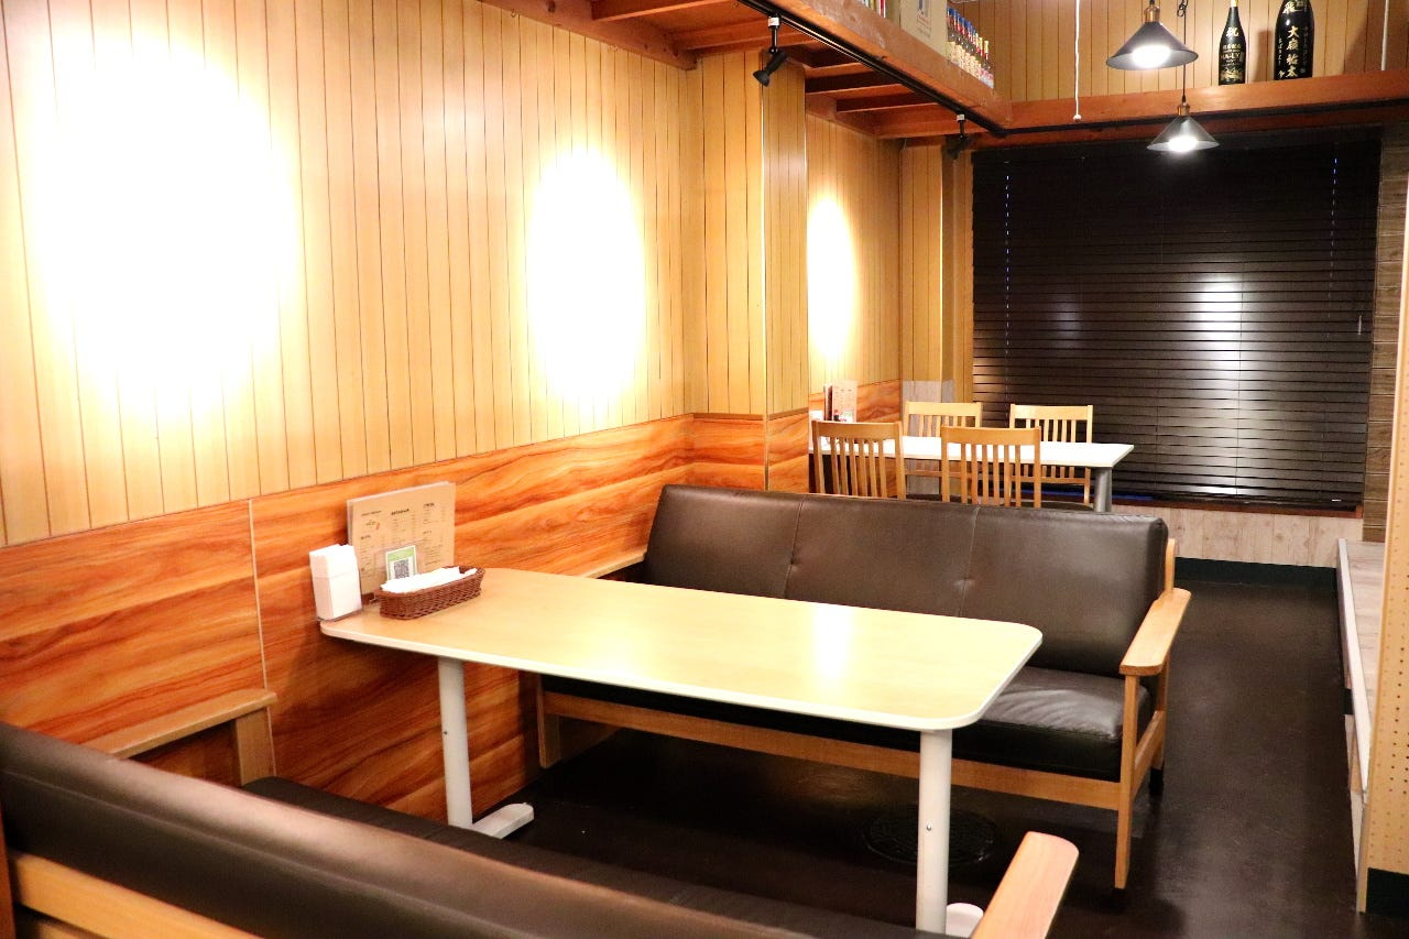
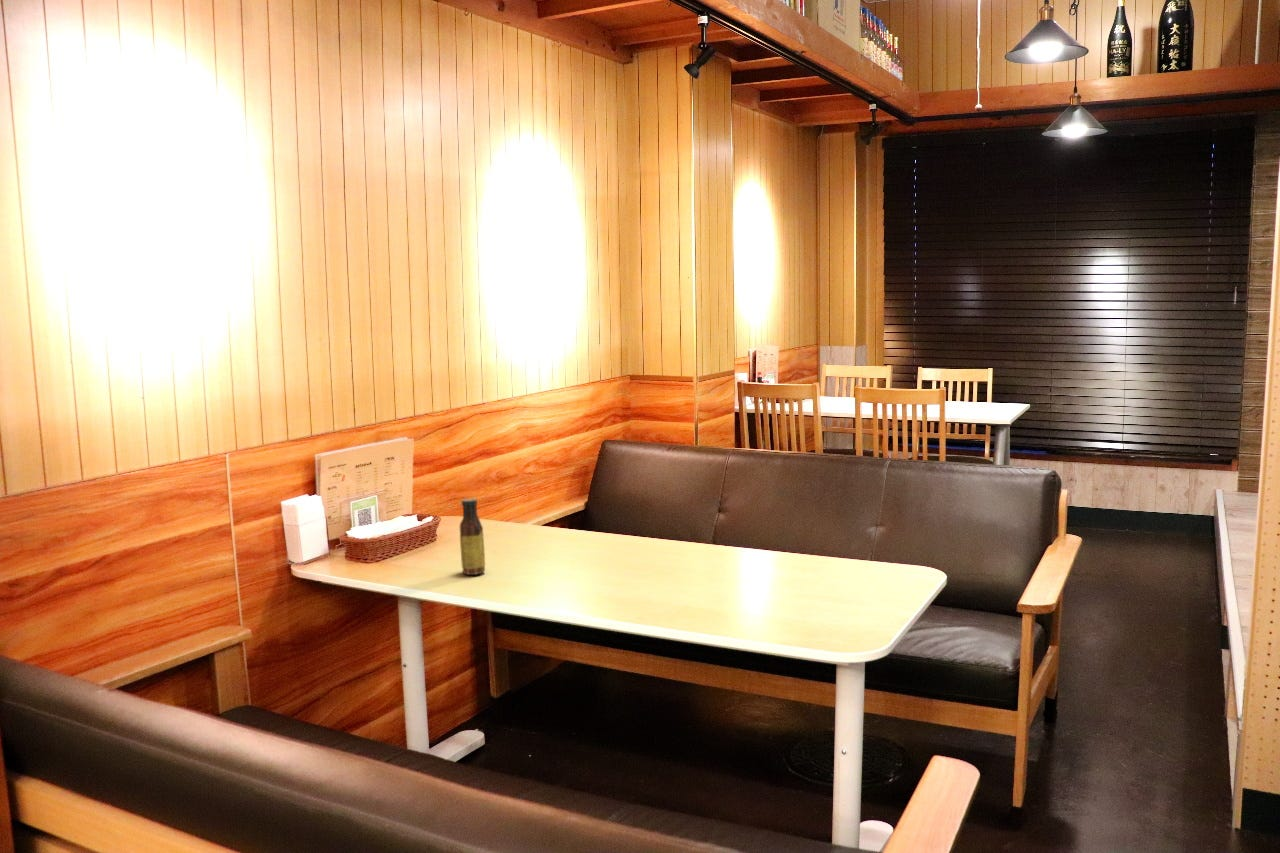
+ sauce bottle (471, 536)
